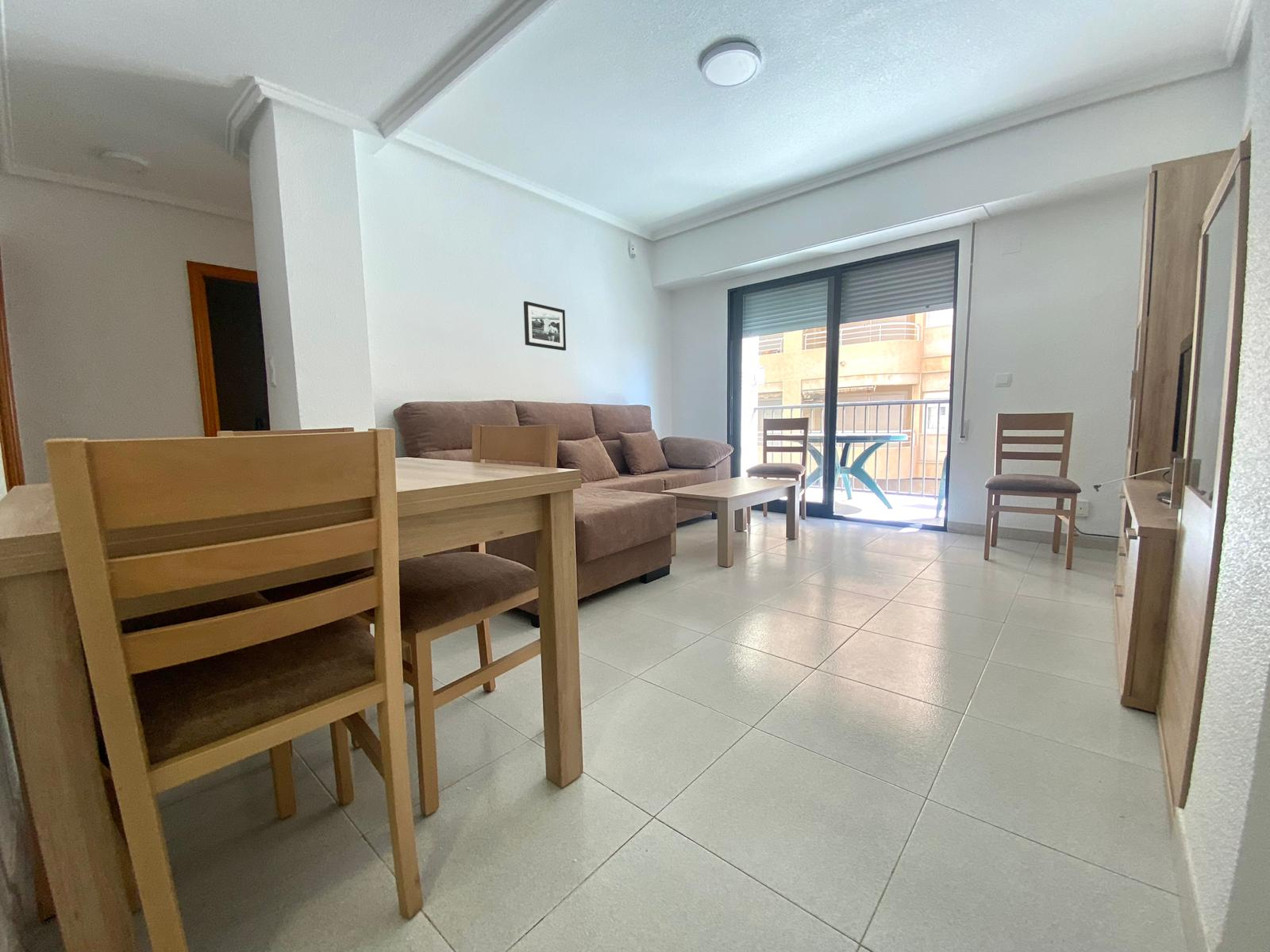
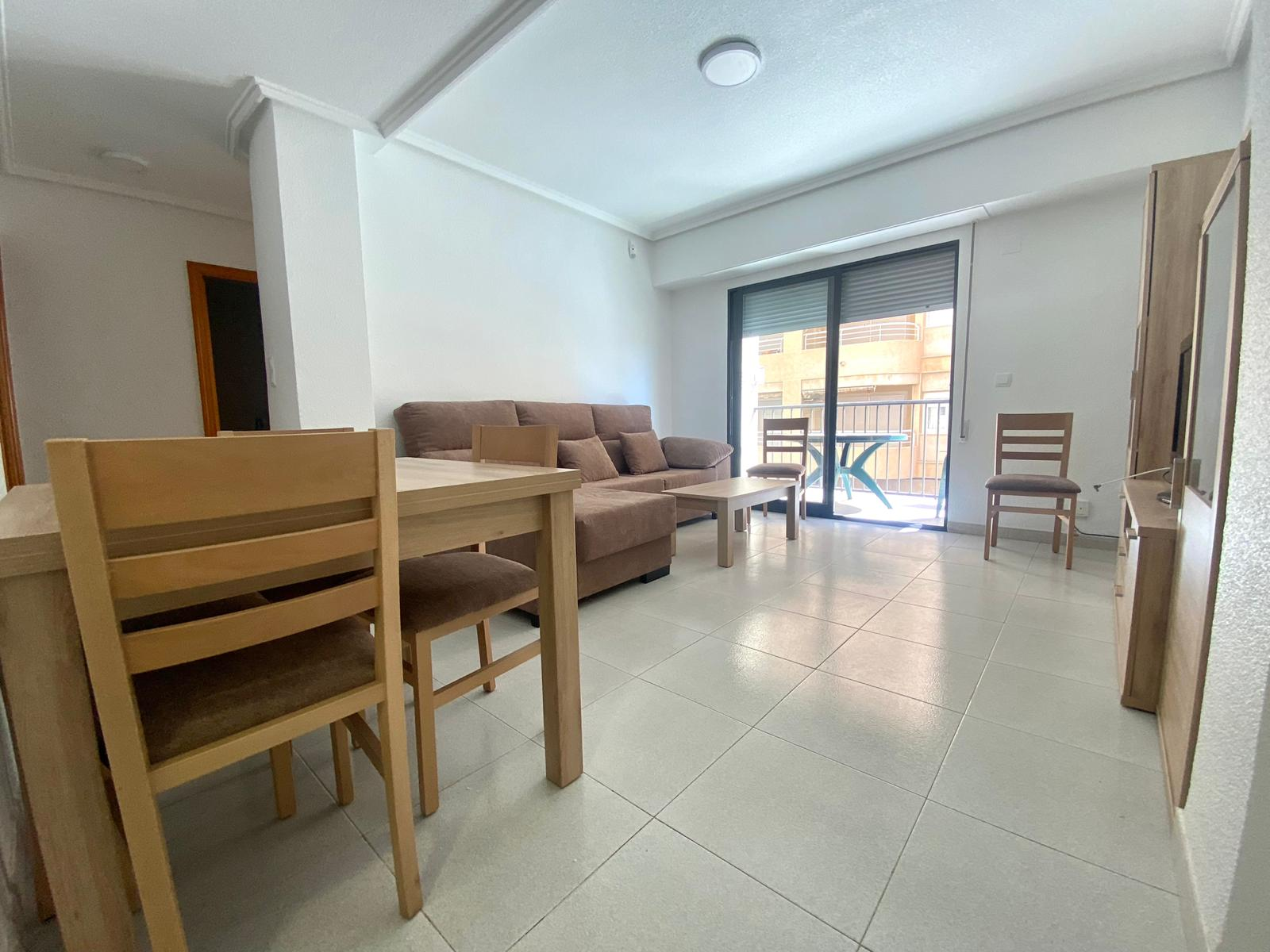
- picture frame (545, 327)
